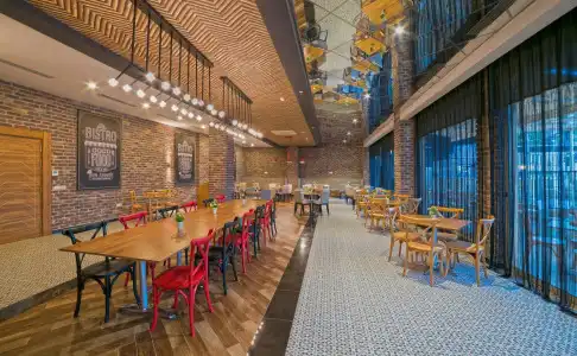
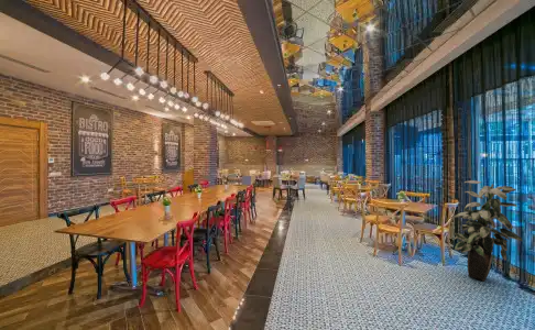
+ indoor plant (481, 229)
